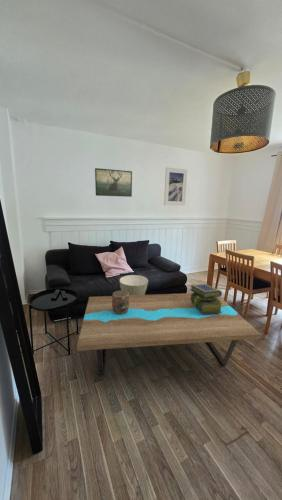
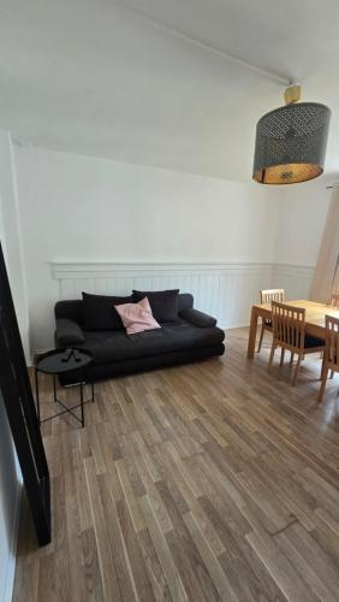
- planter (133, 294)
- stack of books (204, 297)
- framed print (175, 187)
- coffee table (161, 334)
- decorative container (120, 301)
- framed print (114, 183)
